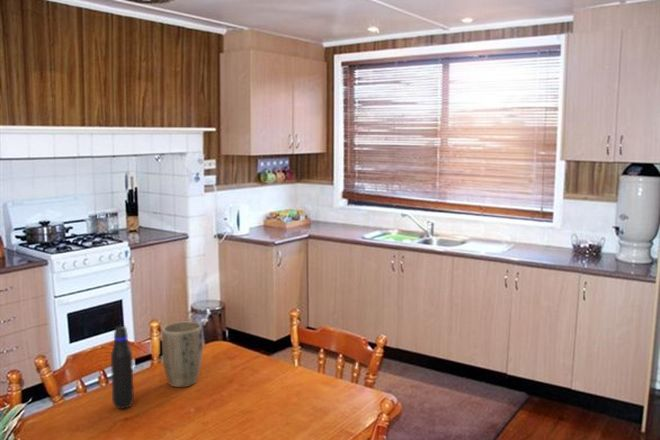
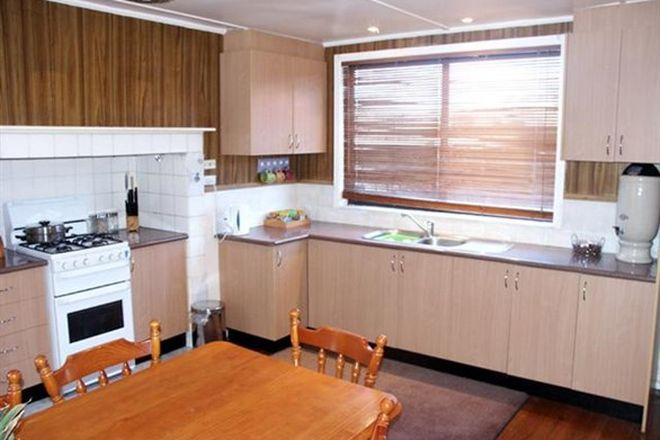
- water bottle (121, 367)
- plant pot (182, 354)
